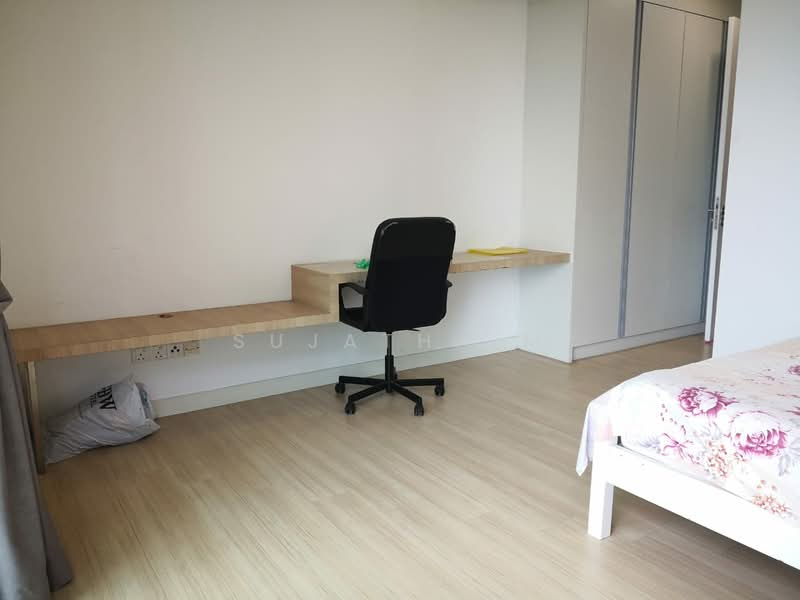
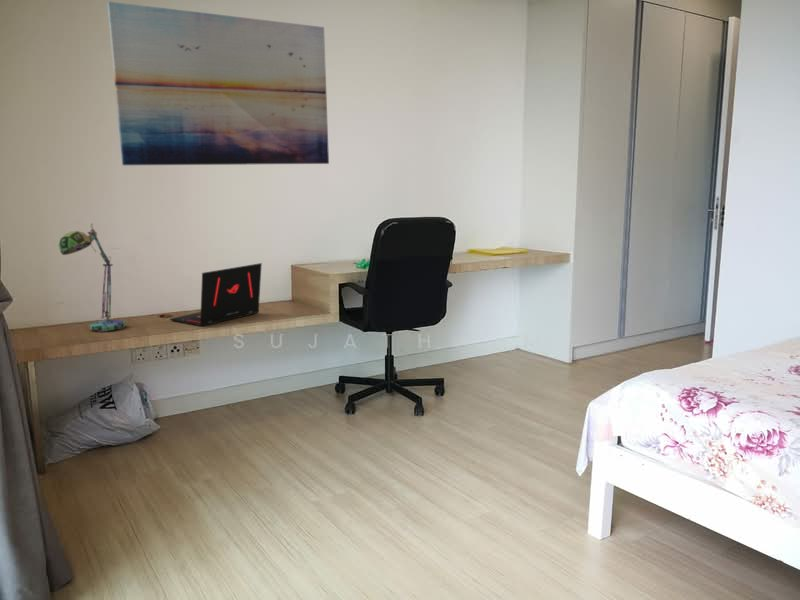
+ laptop (216, 291)
+ wall art (229, 91)
+ desk lamp (104, 277)
